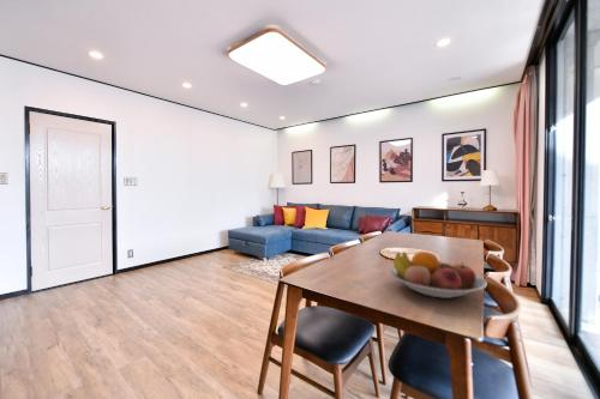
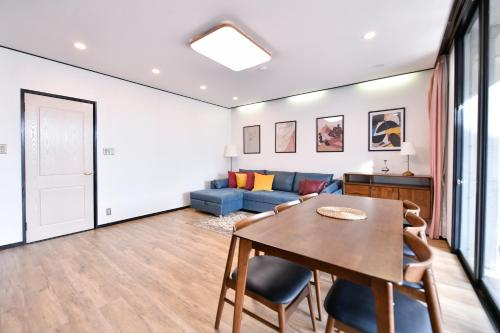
- fruit bowl (434, 272)
